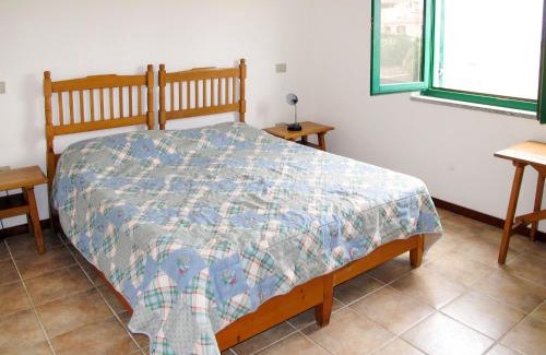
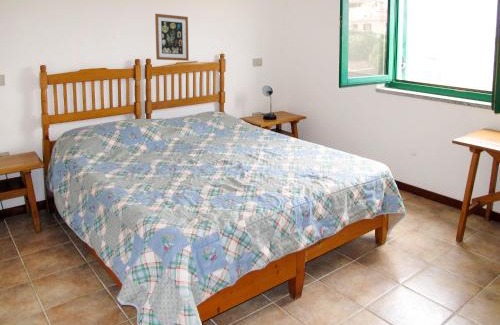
+ wall art (172, 37)
